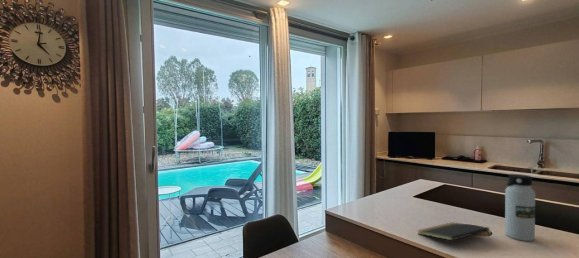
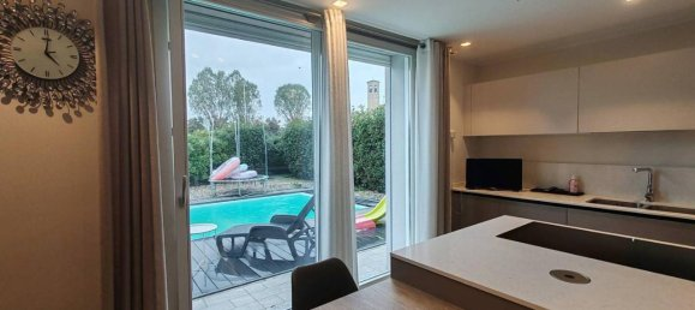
- notepad (452, 230)
- water bottle (519, 206)
